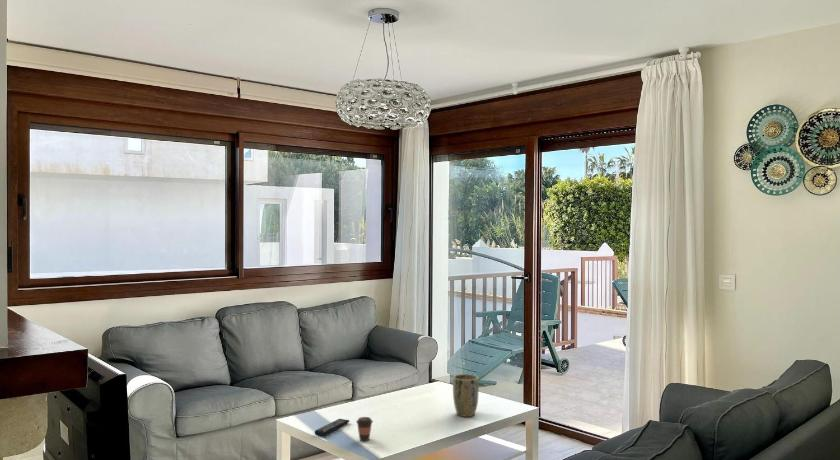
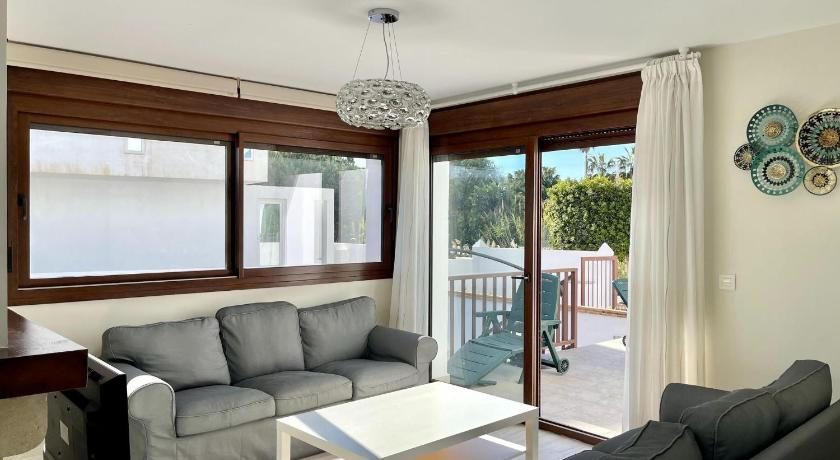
- plant pot (465, 395)
- coffee cup (364, 429)
- remote control (332, 426)
